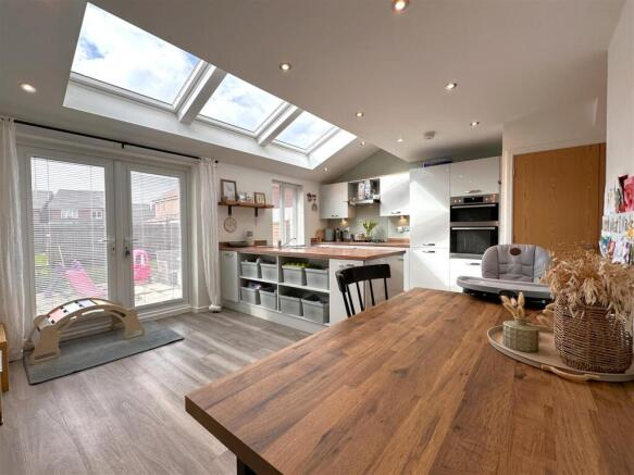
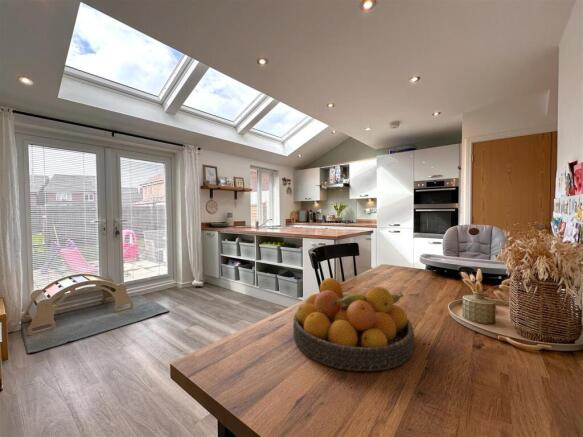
+ fruit bowl (350, 310)
